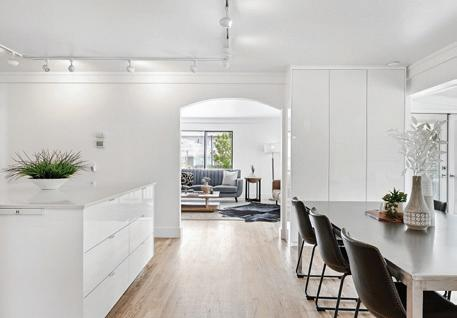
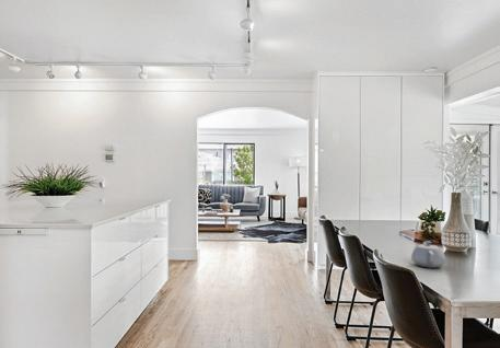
+ teapot (427, 253)
